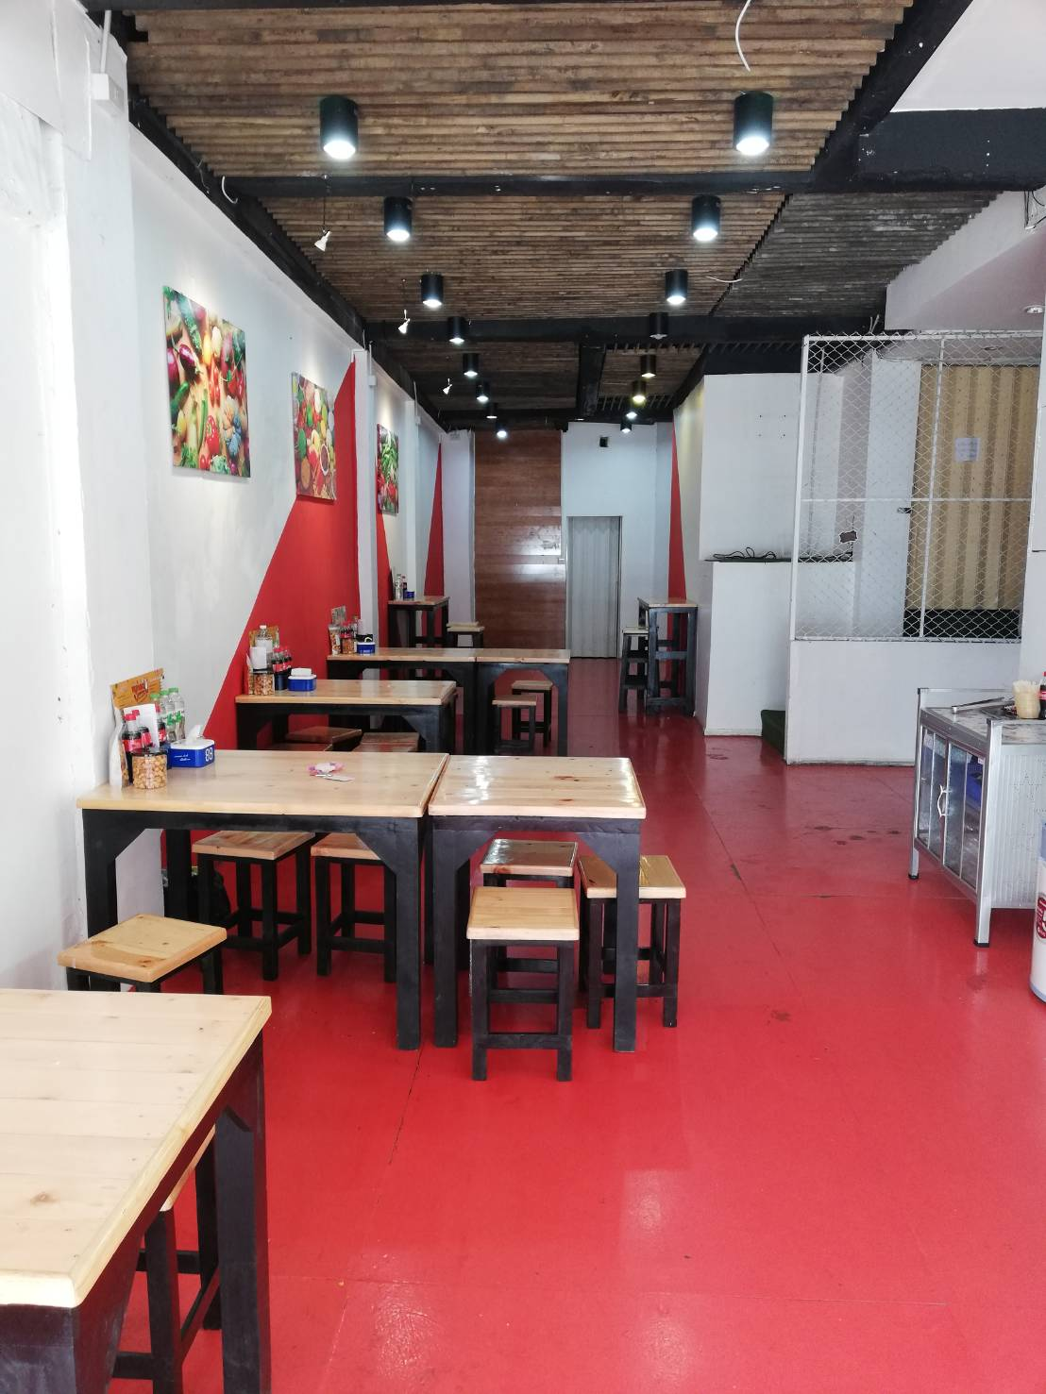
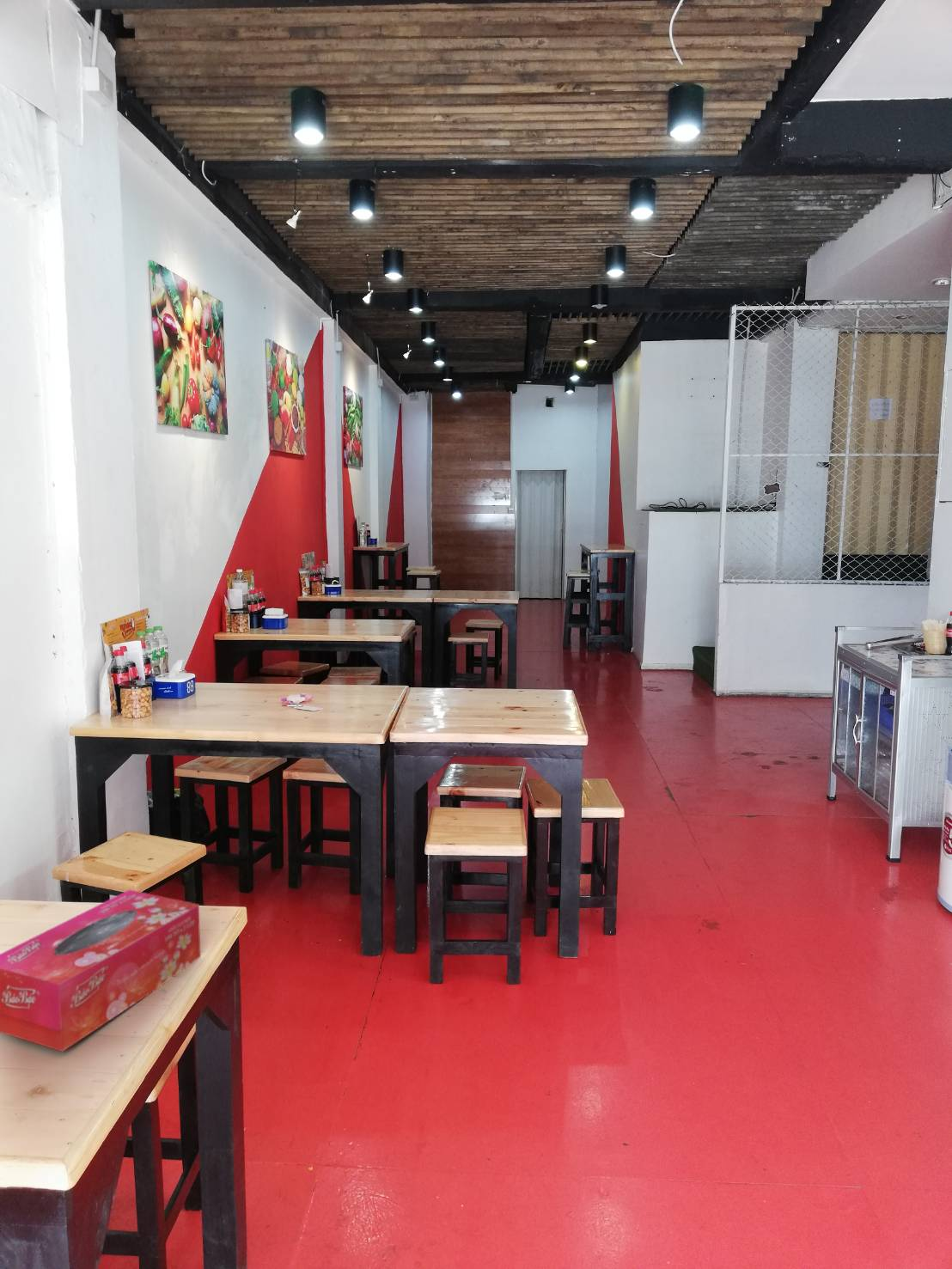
+ tissue box (99, 961)
